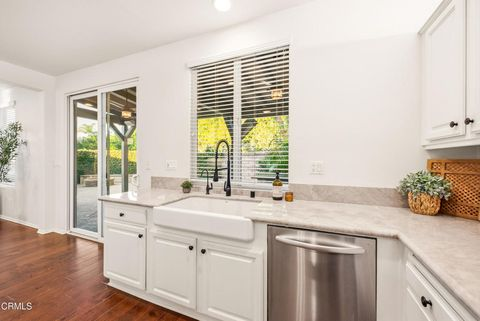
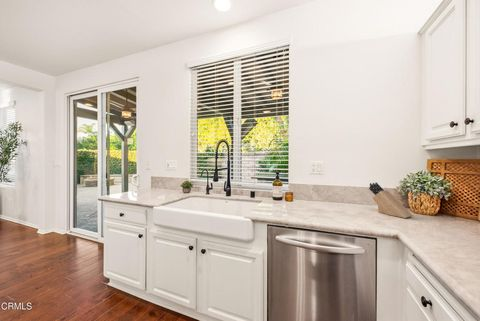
+ knife block (388, 198)
